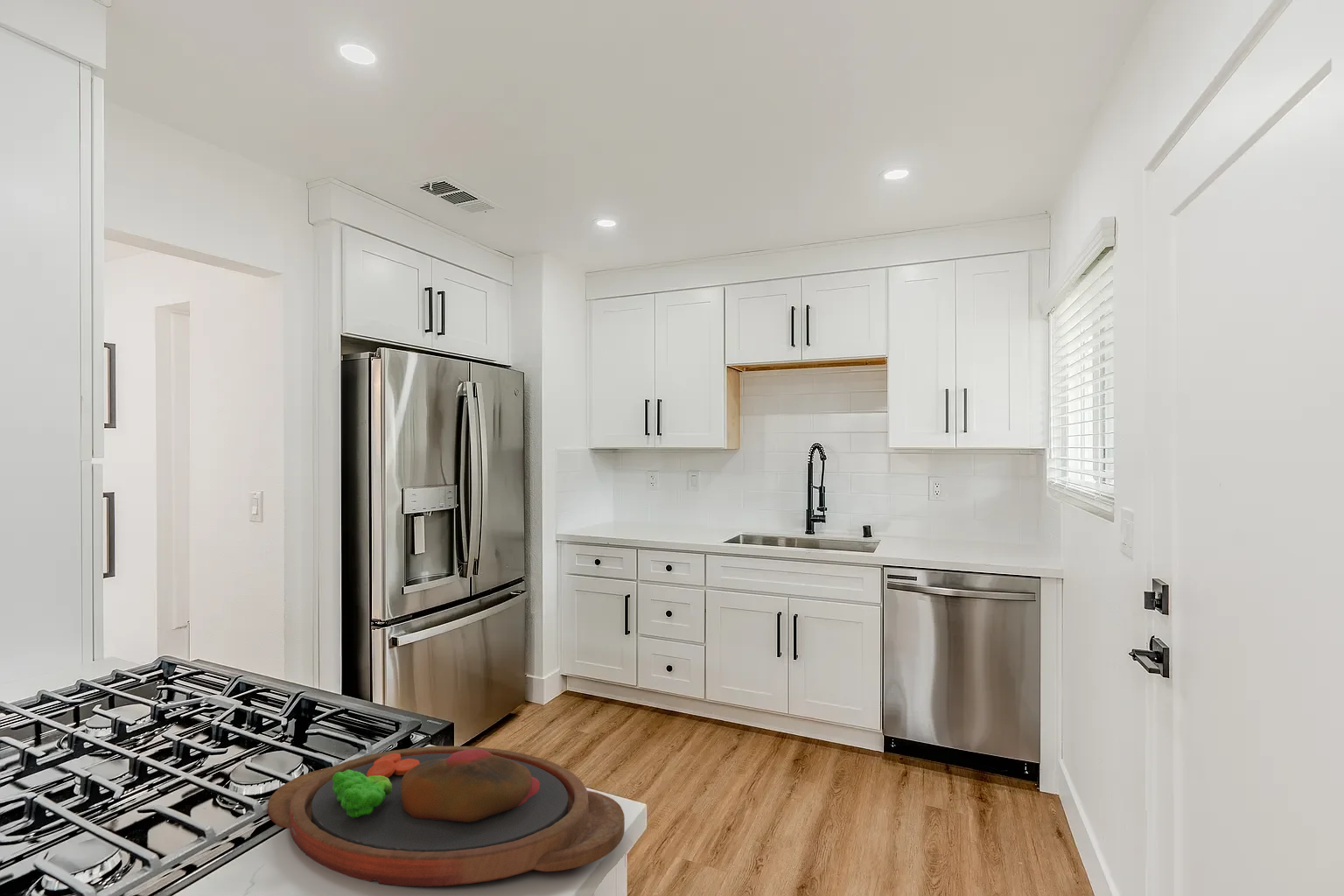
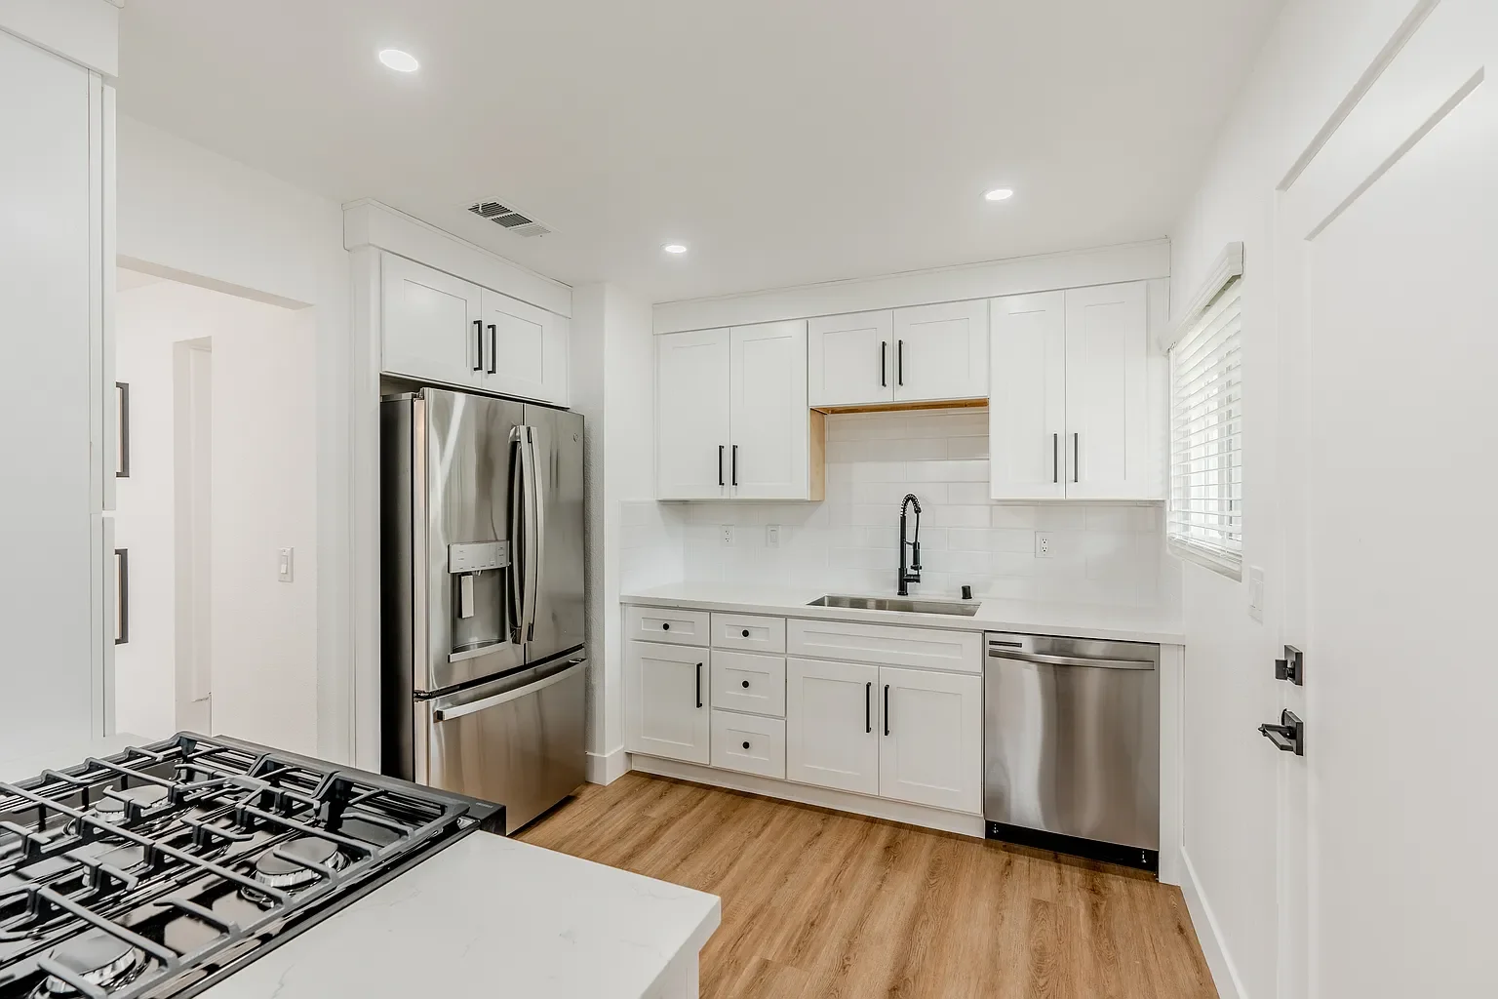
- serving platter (441, 786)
